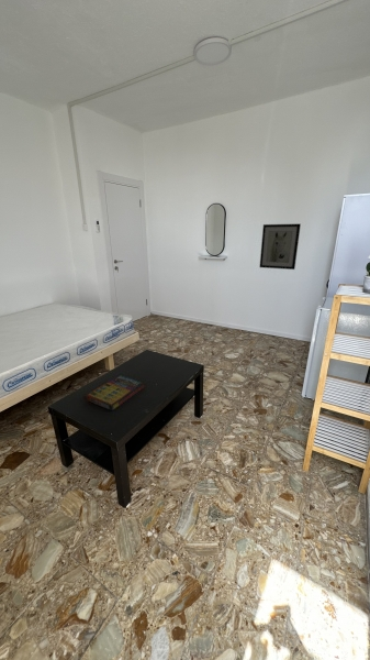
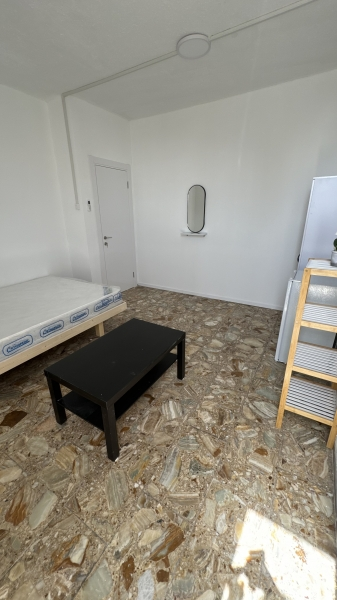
- game compilation box (116, 391)
- wall art (279, 246)
